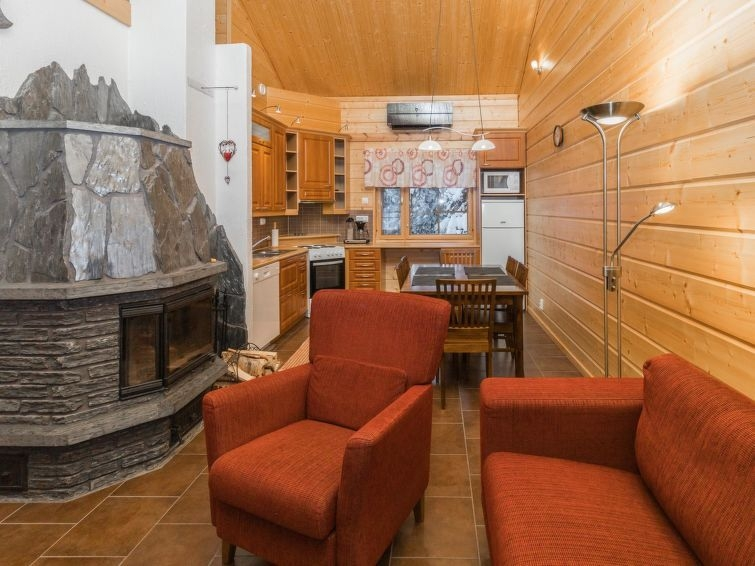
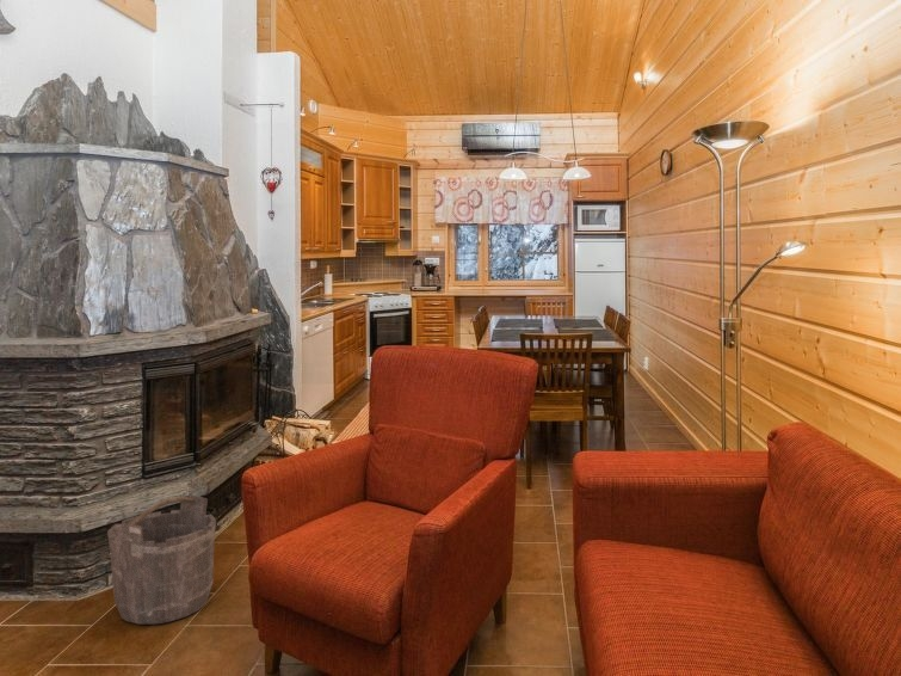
+ bucket (163, 553)
